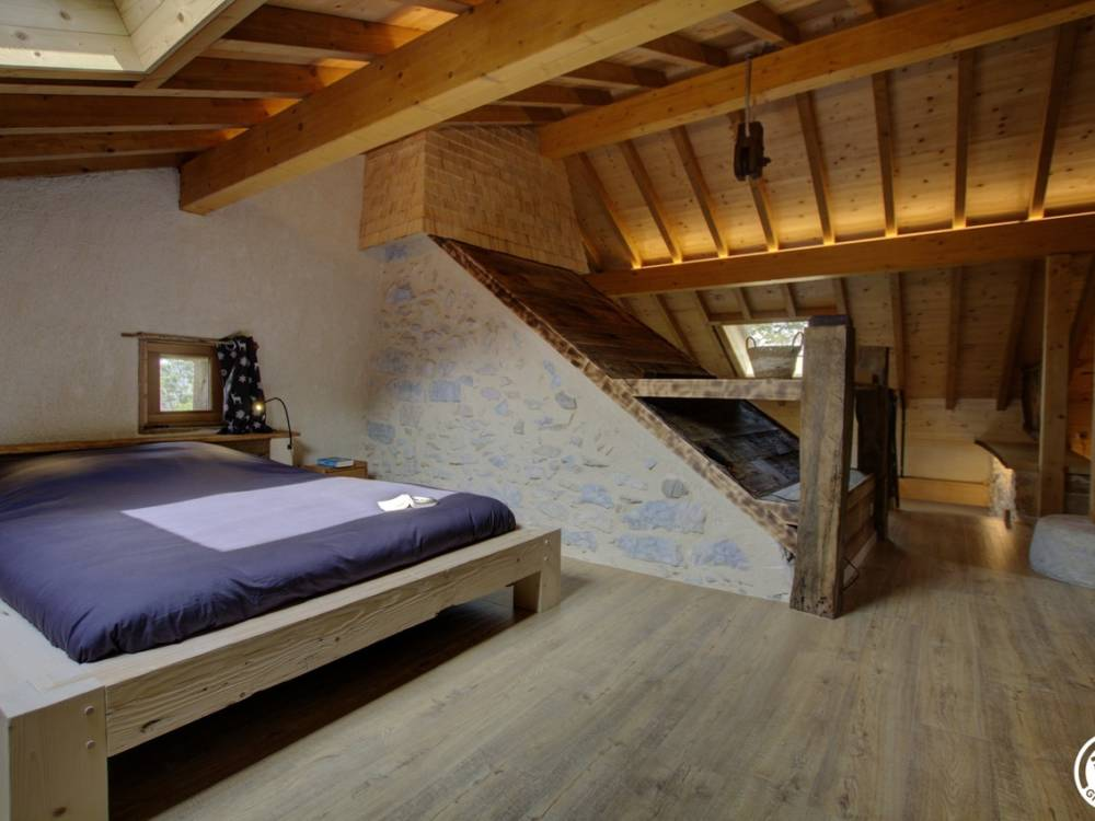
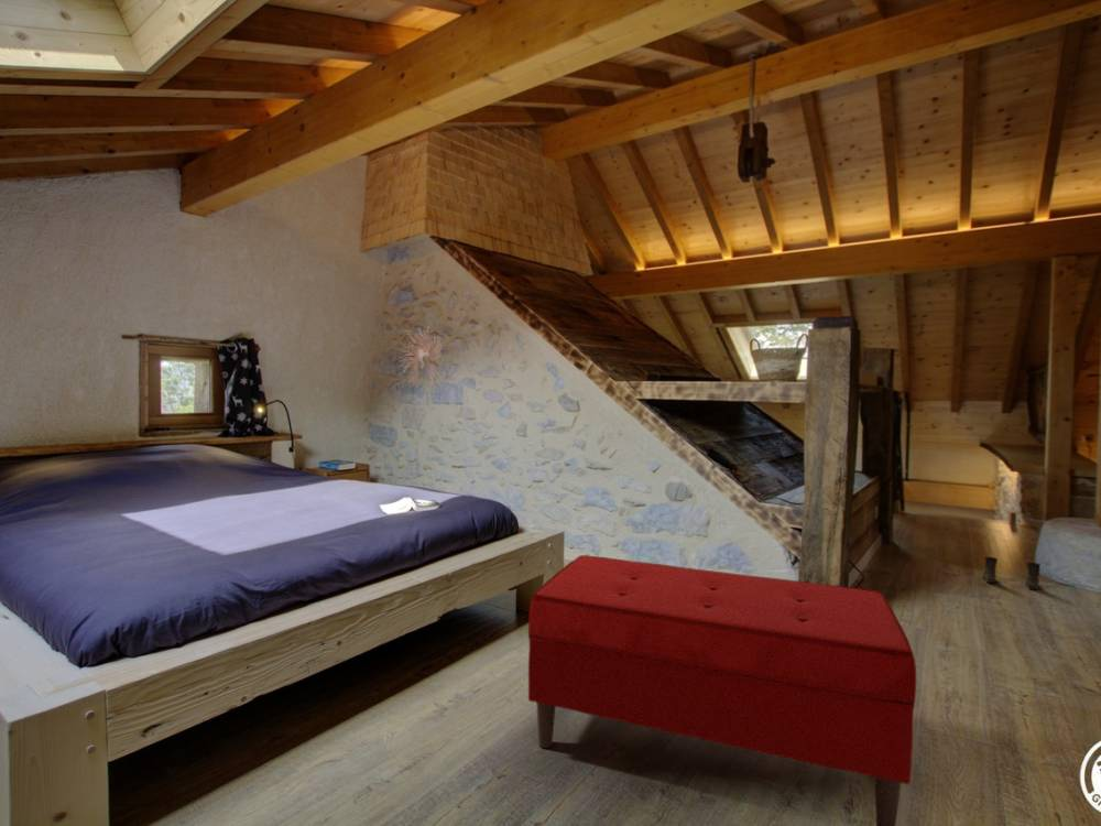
+ wall sculpture (419, 357)
+ boots (995, 566)
+ bench (708, 669)
